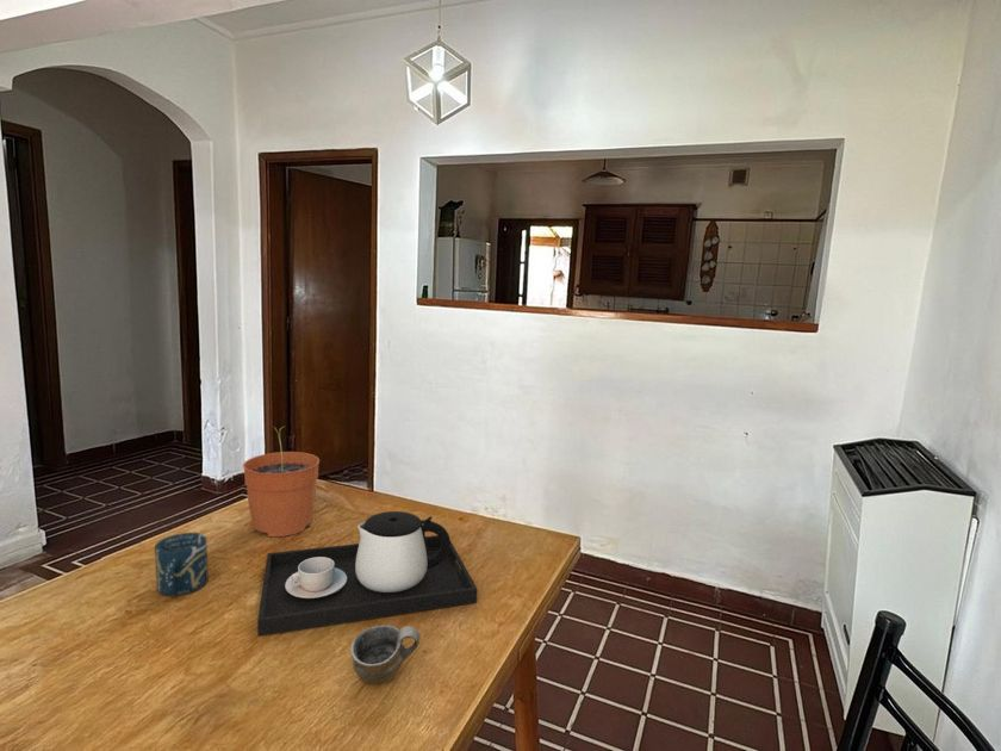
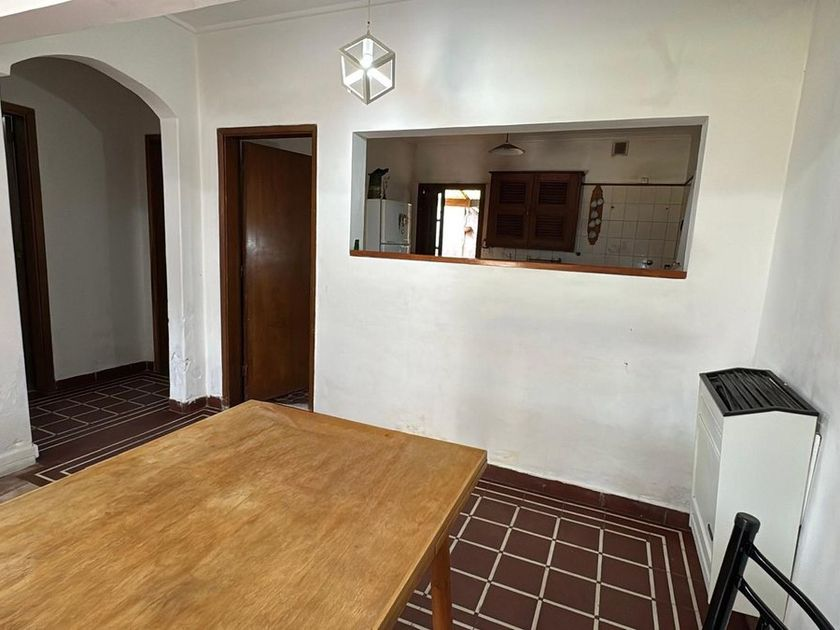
- cup (179, 566)
- teapot (367, 552)
- plant pot (282, 477)
- cup (380, 653)
